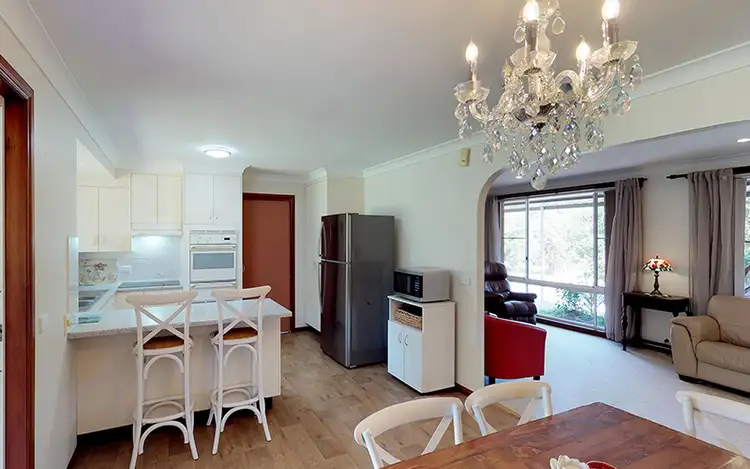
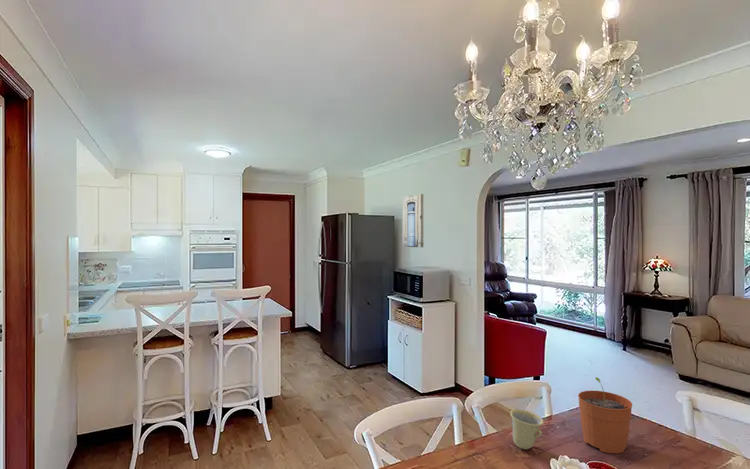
+ wall art (412, 221)
+ plant pot (604, 410)
+ cup (526, 430)
